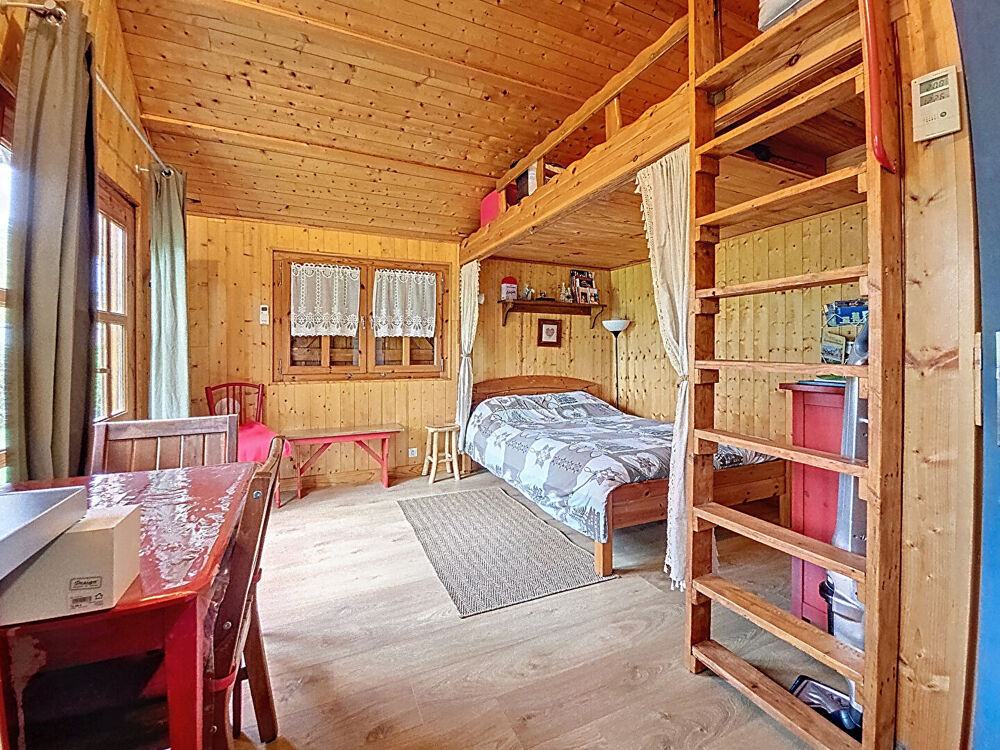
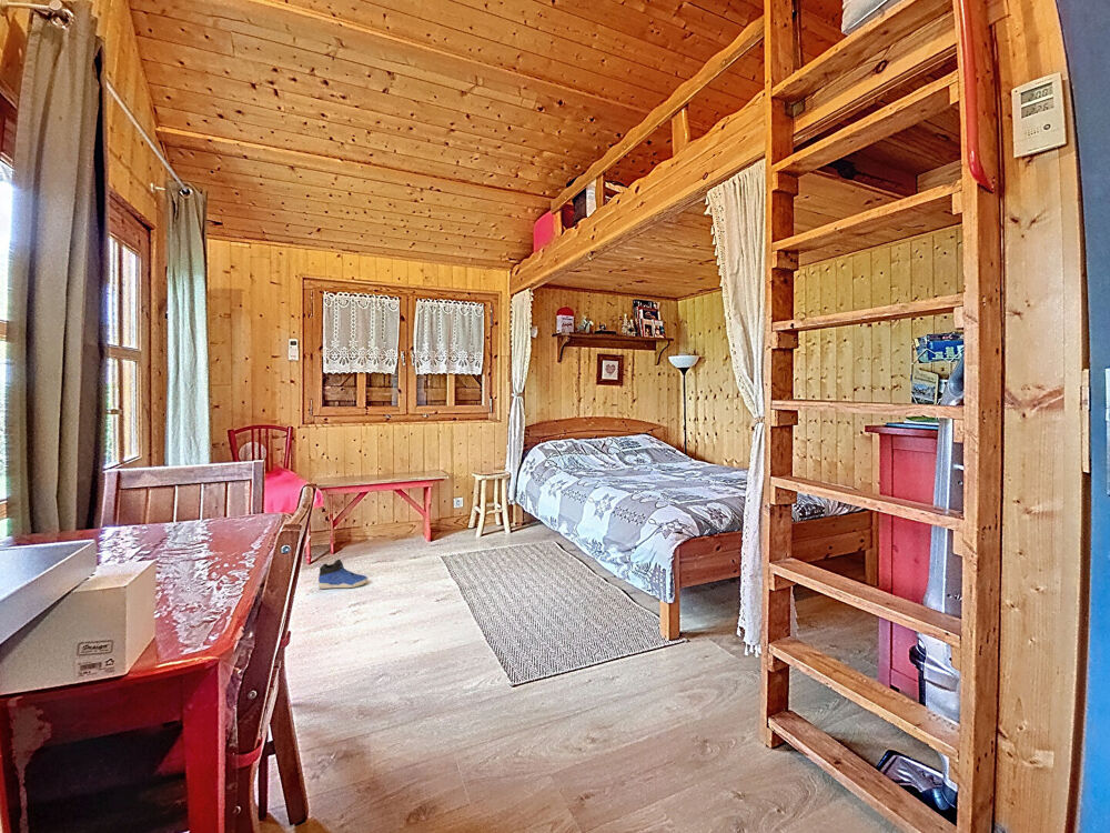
+ sneaker (343, 572)
